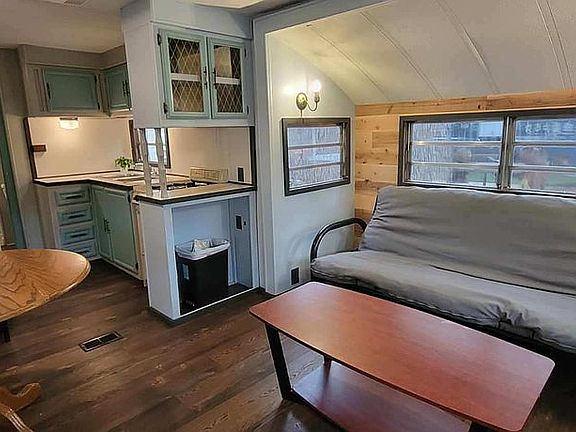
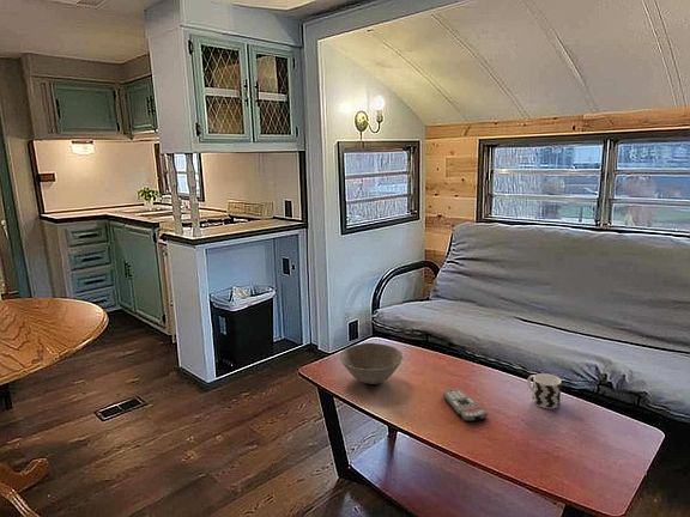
+ remote control (462, 403)
+ bowl (371, 367)
+ cup (543, 389)
